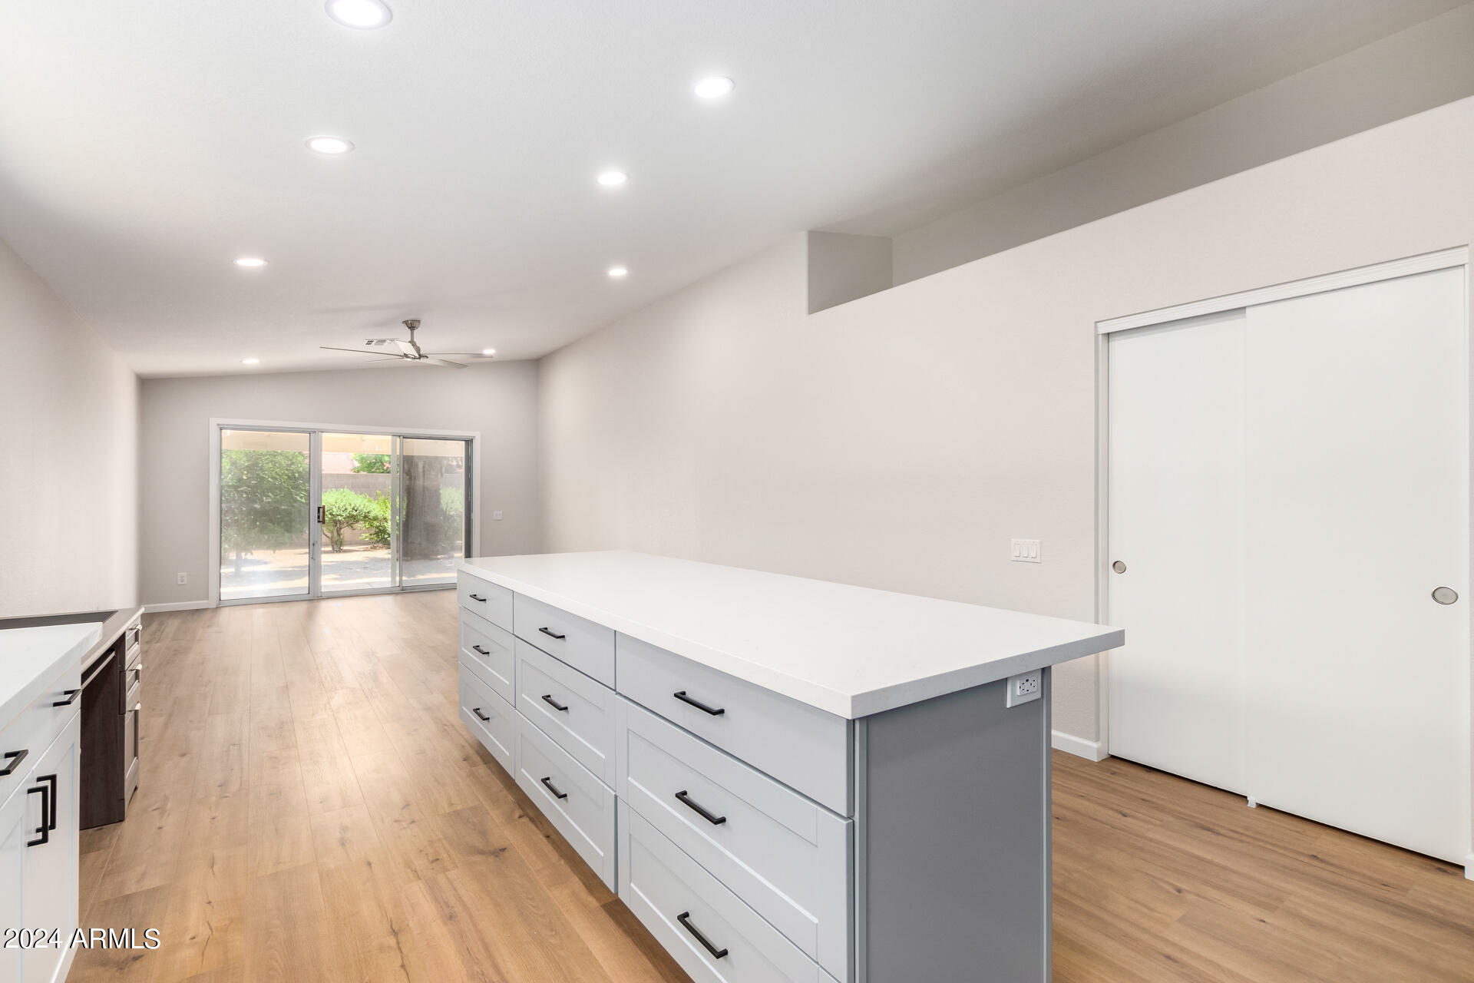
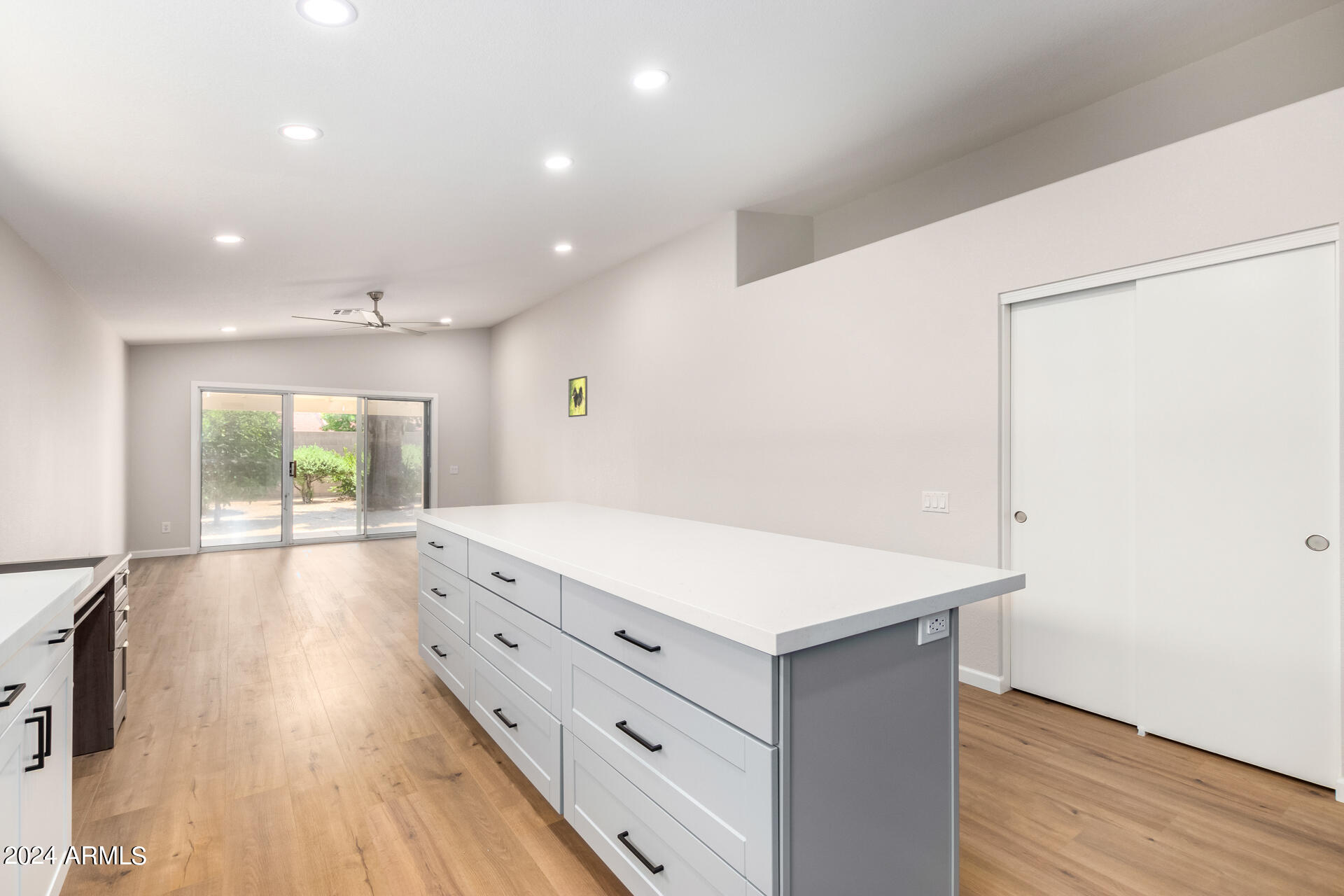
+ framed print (578, 397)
